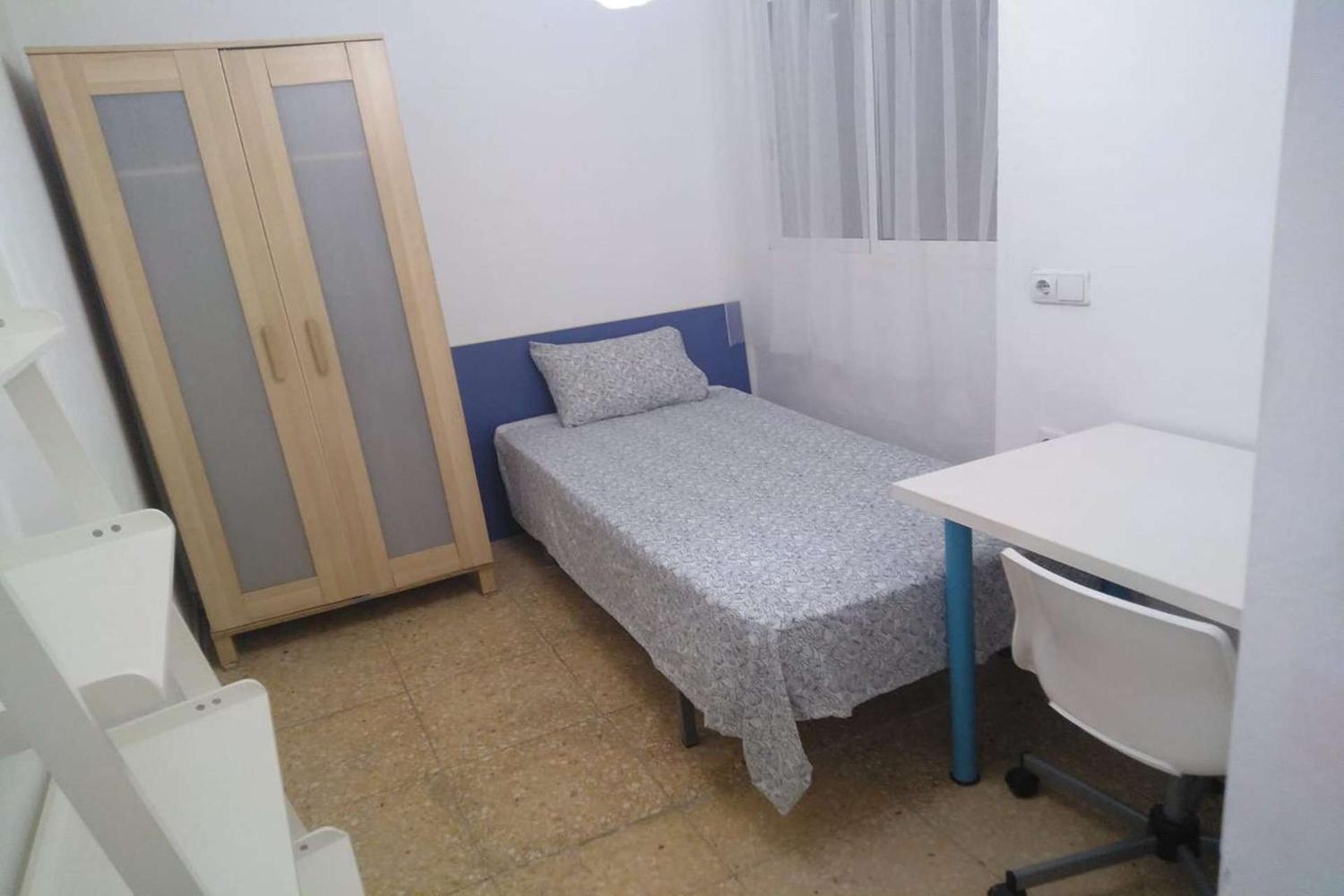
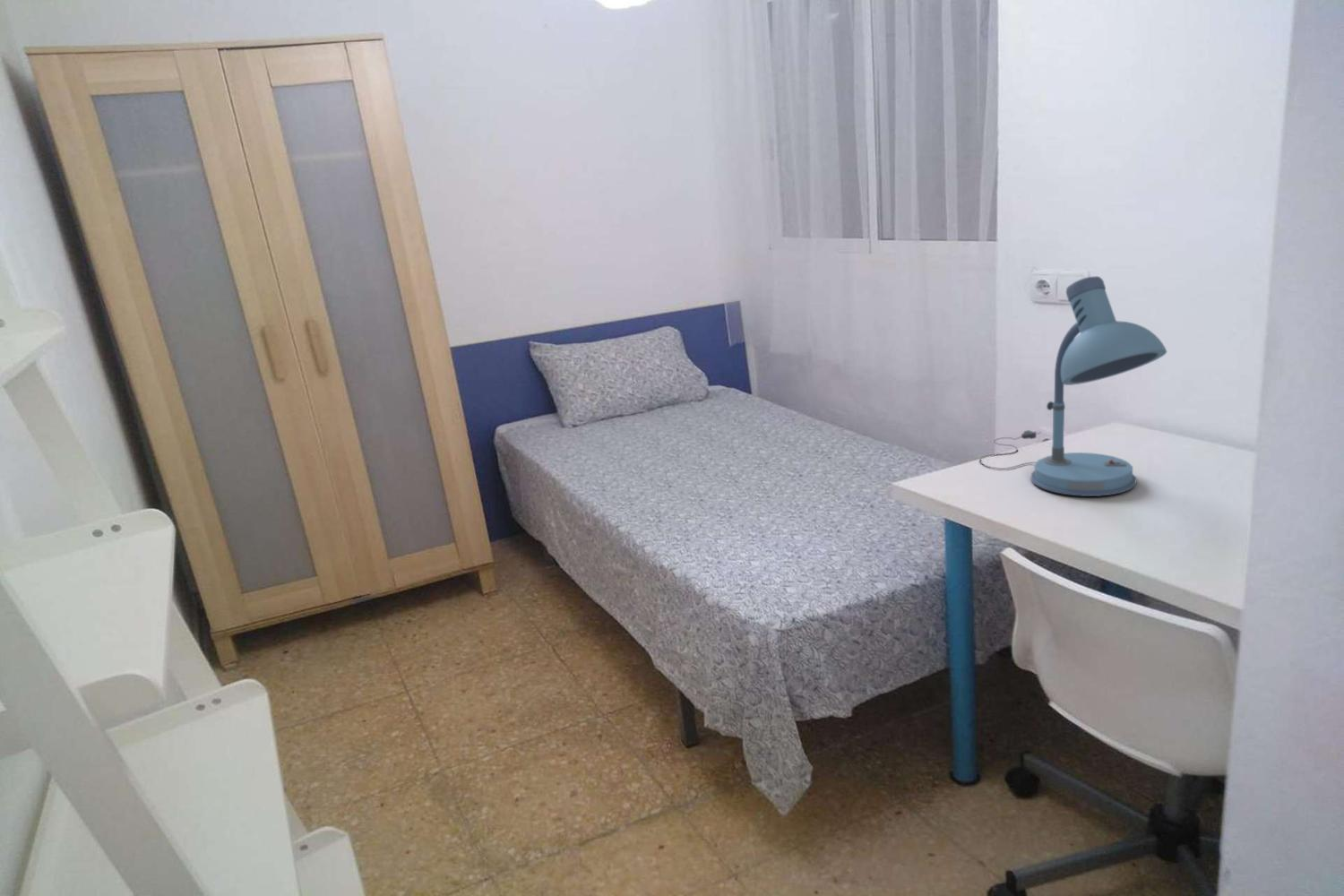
+ desk lamp (1060, 373)
